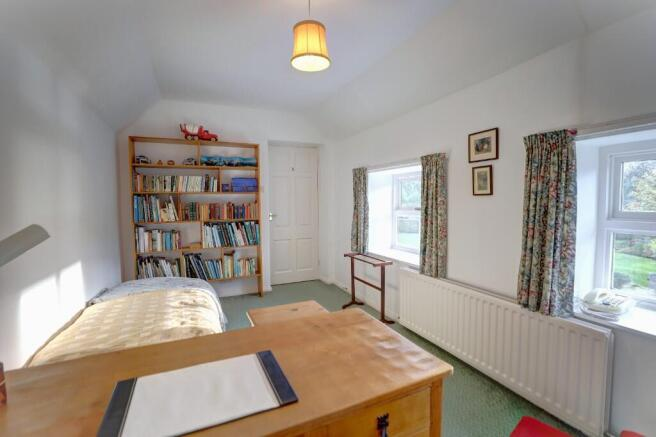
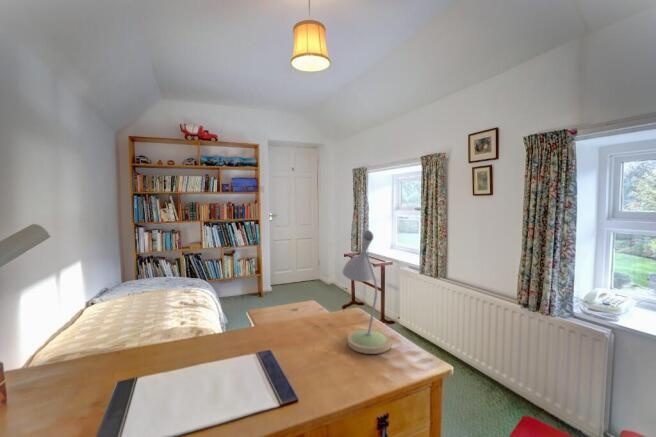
+ desk lamp (364, 281)
